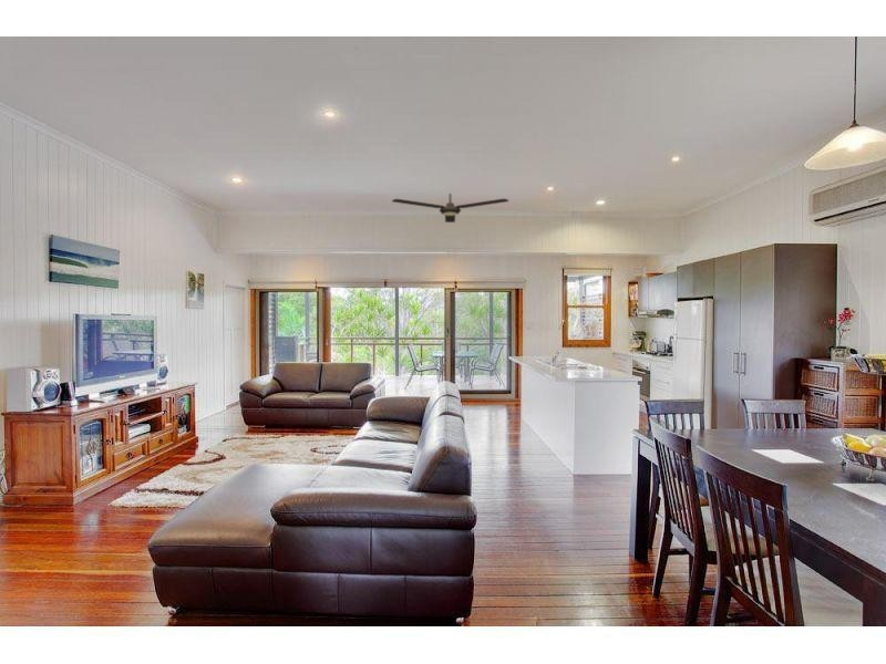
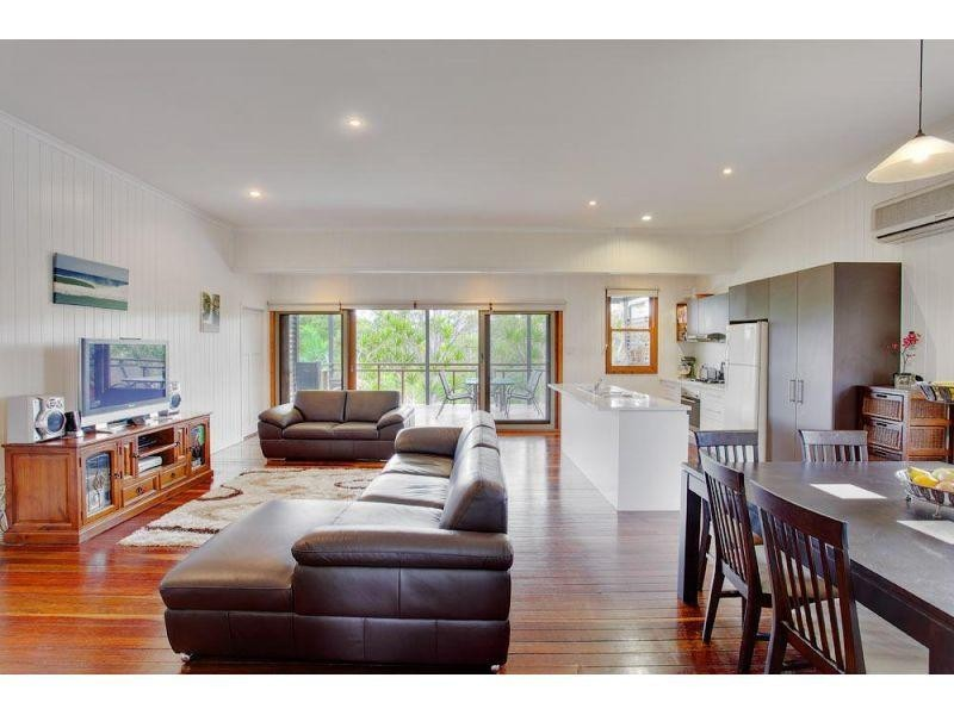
- ceiling fan (450, 207)
